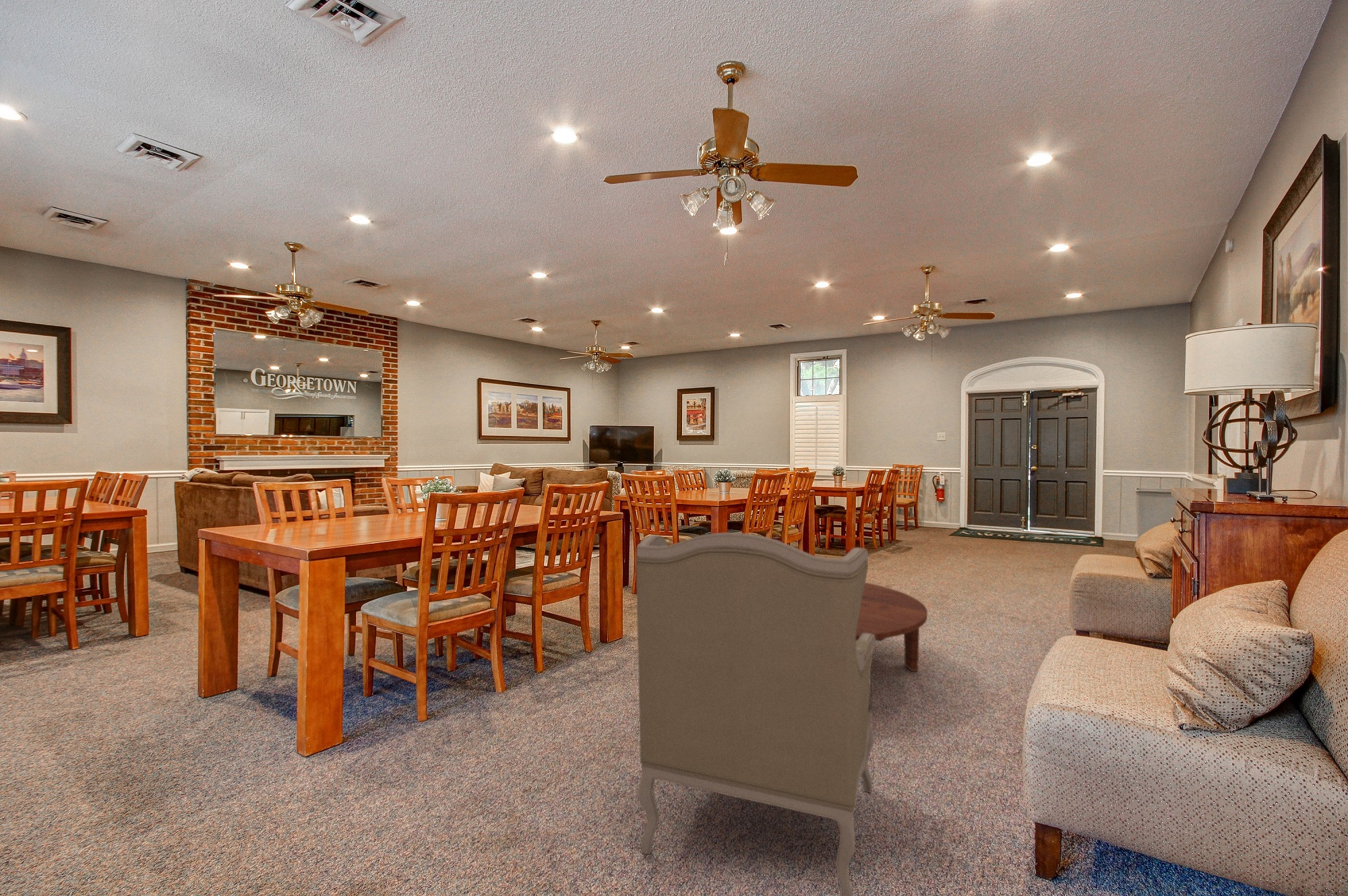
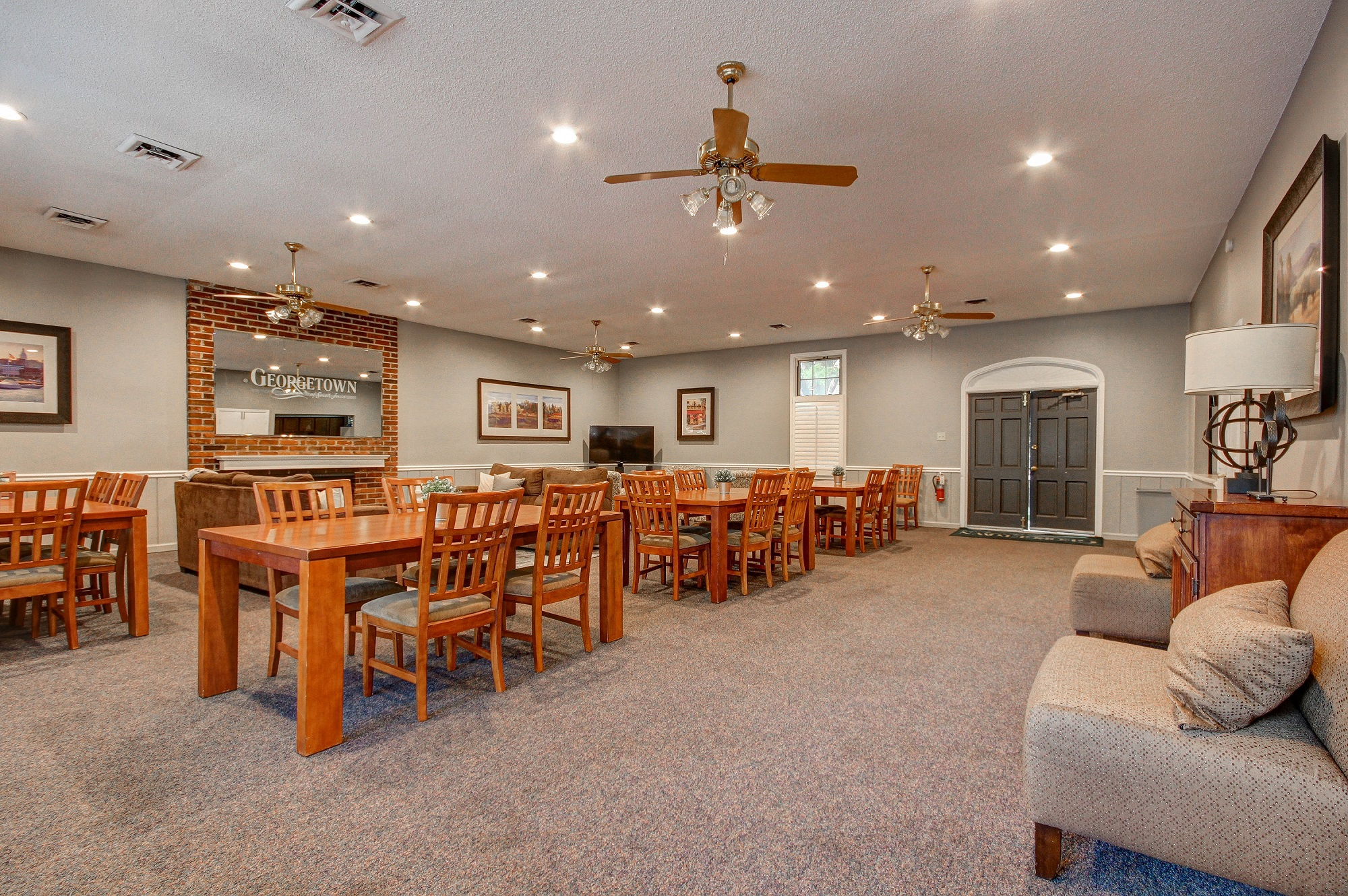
- armchair (765, 671)
- coffee table (856, 634)
